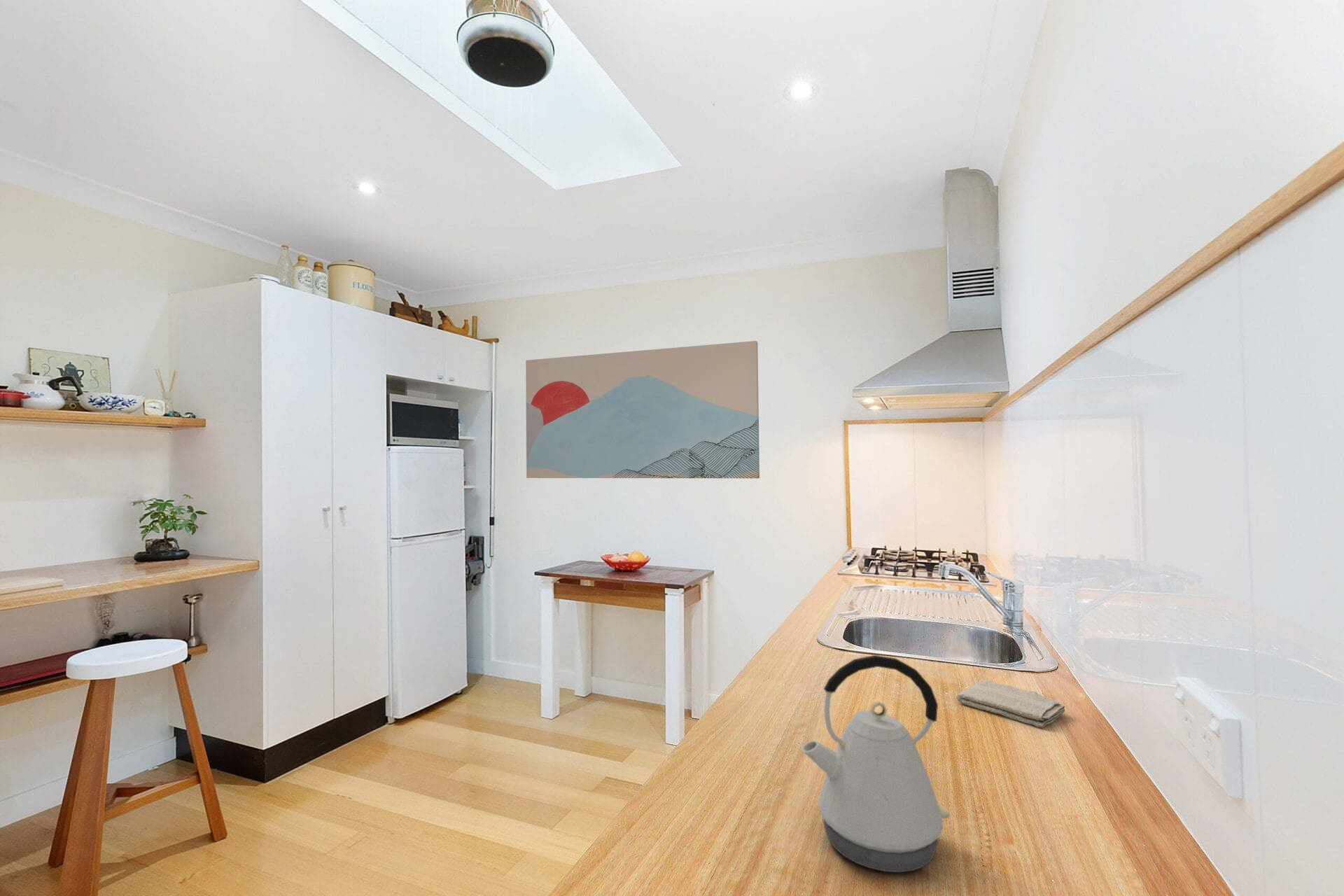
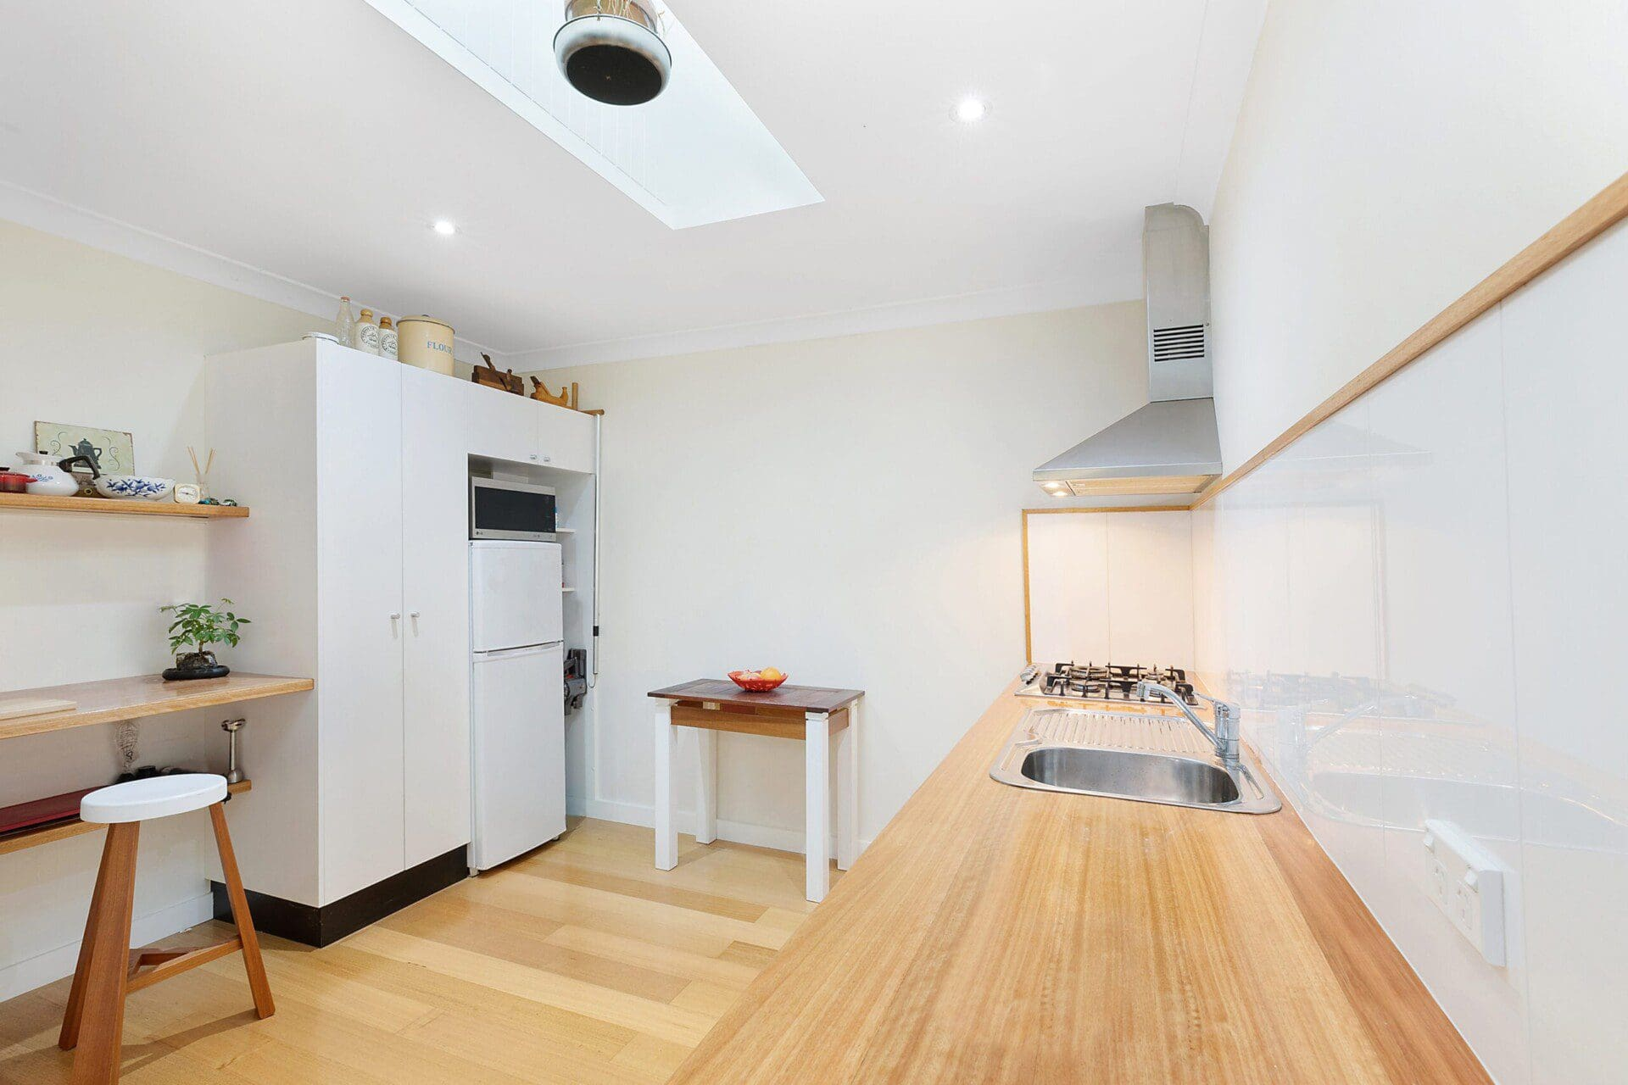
- kettle (874, 749)
- washcloth (1009, 701)
- wall art (634, 414)
